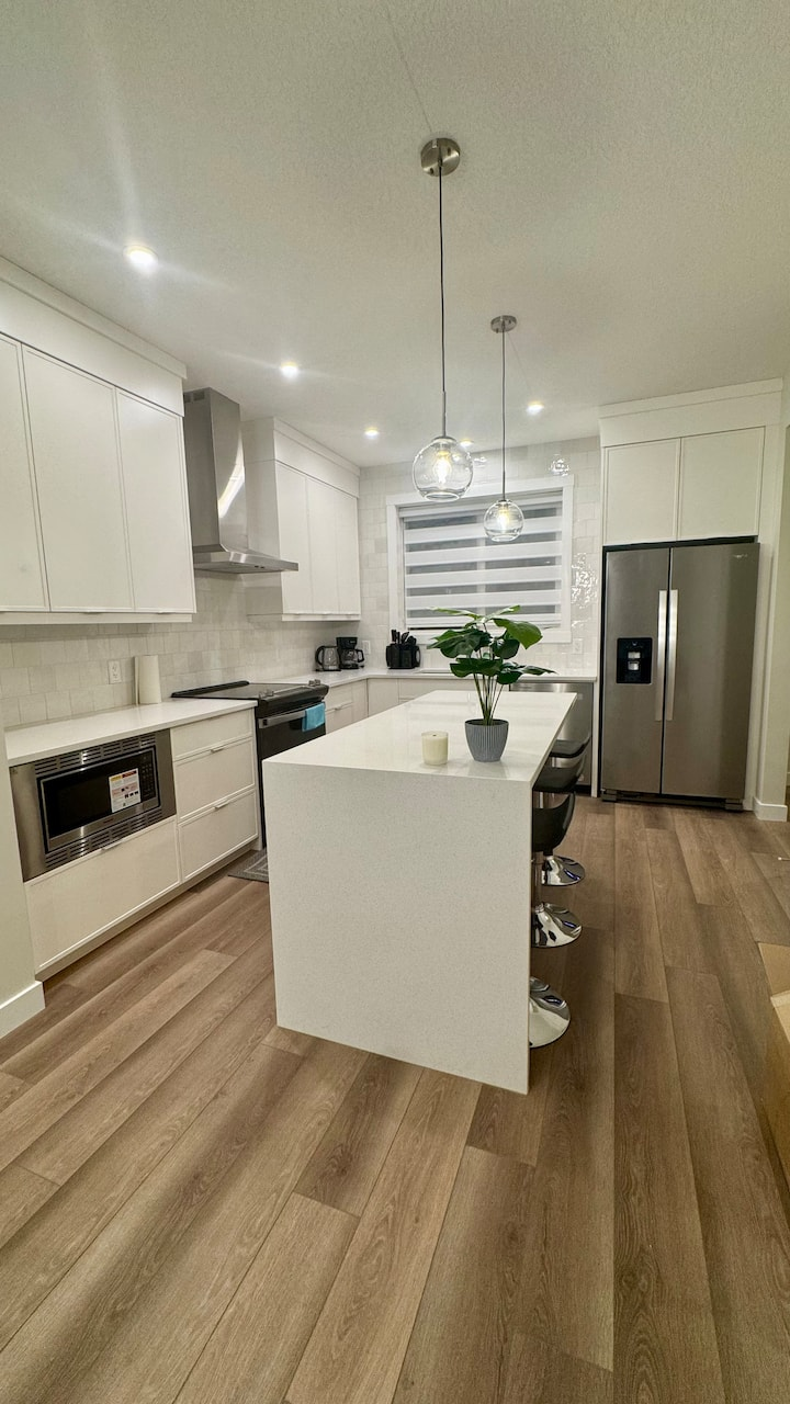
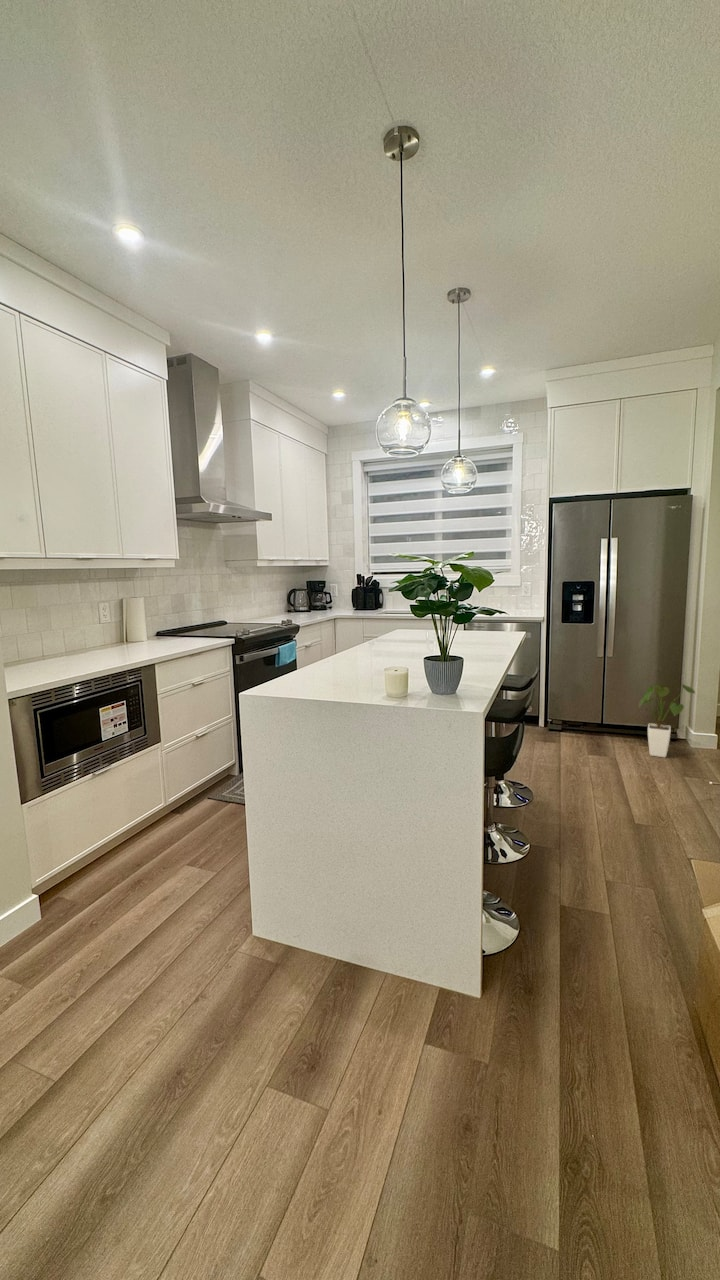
+ house plant (664, 718)
